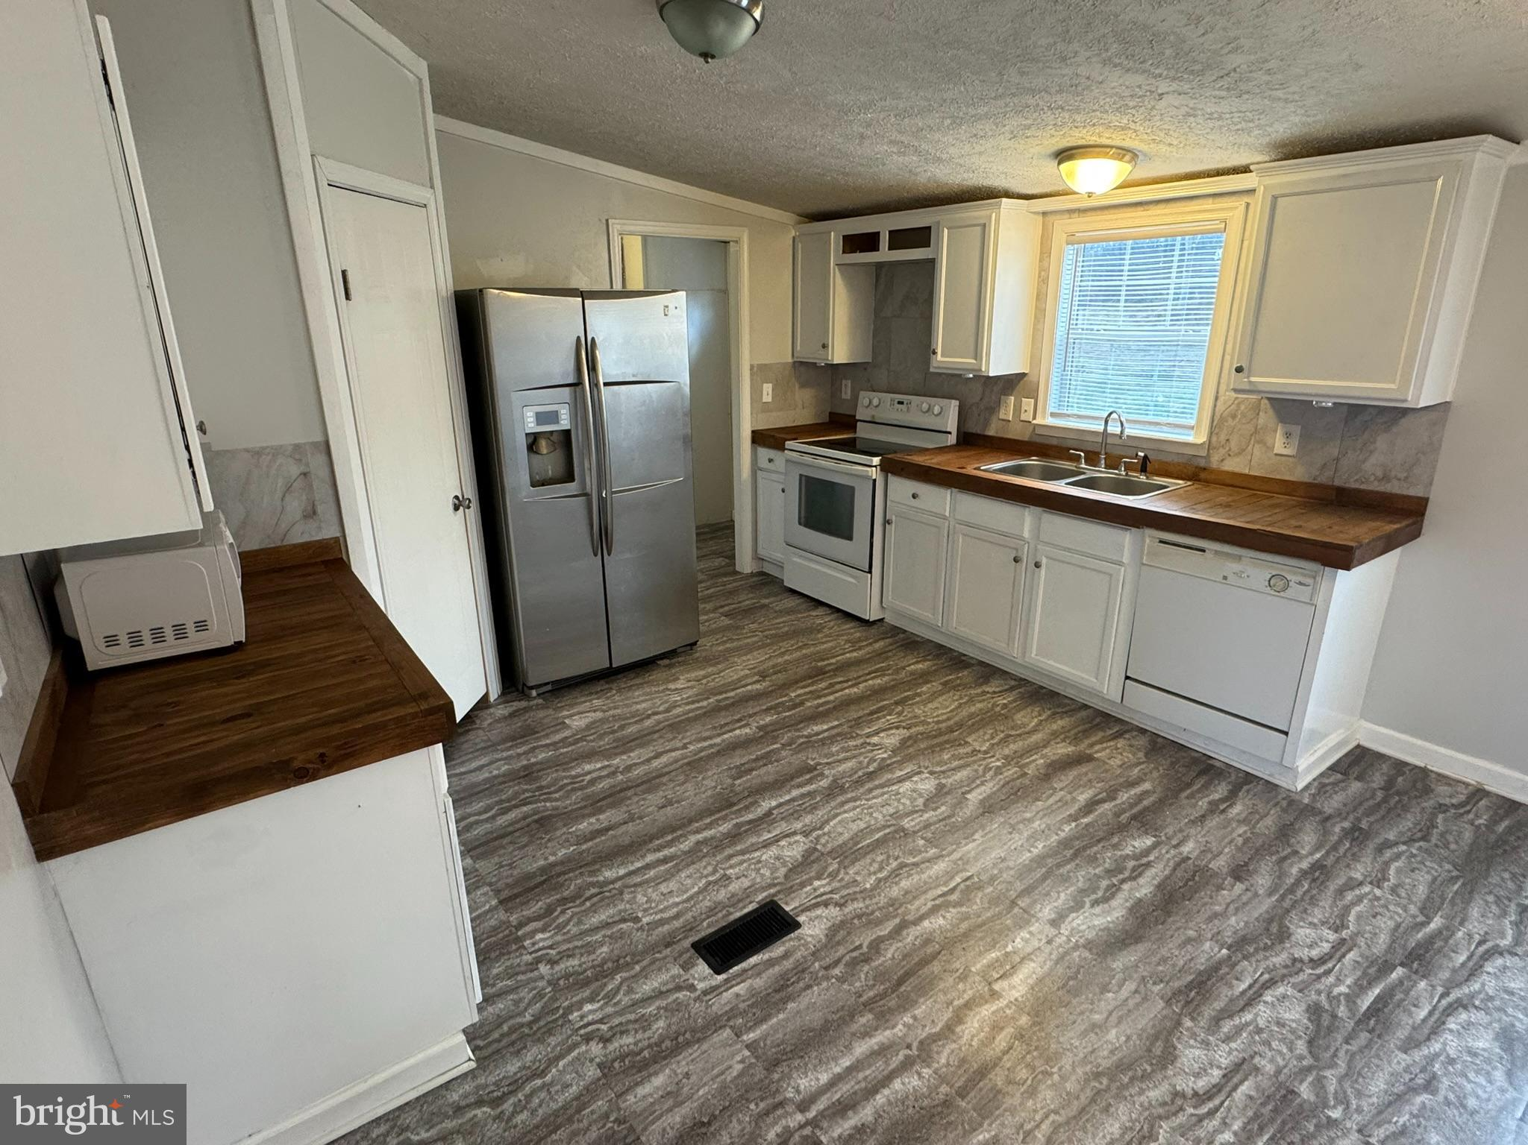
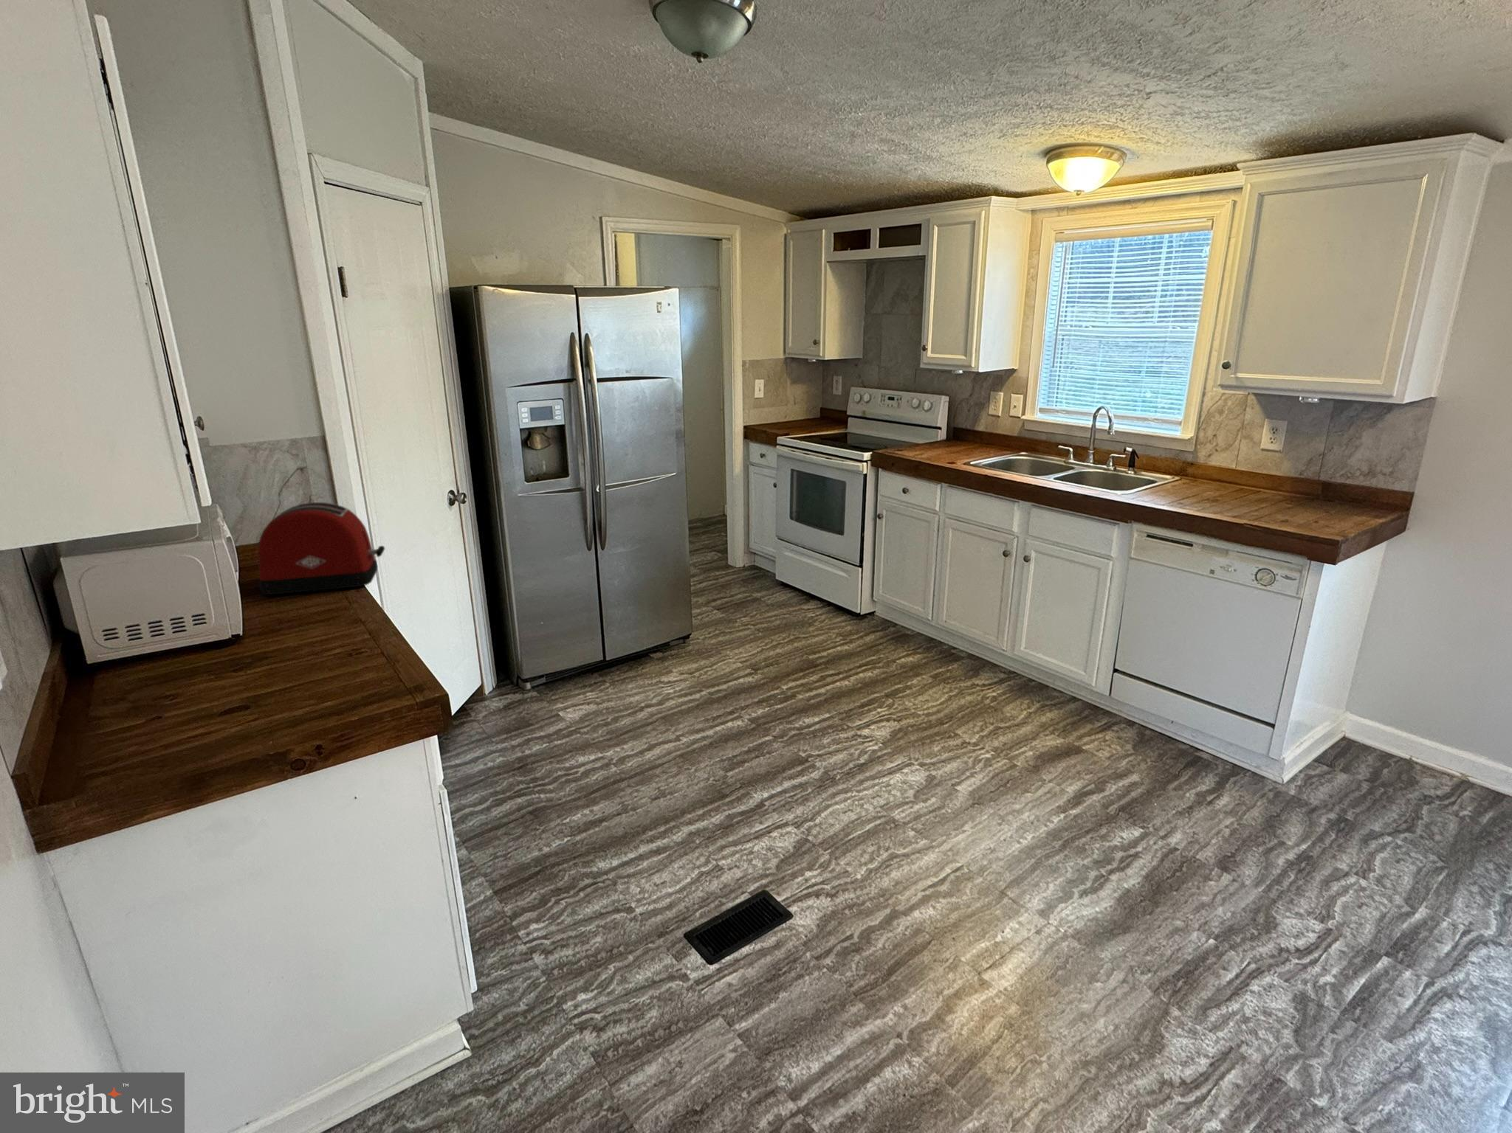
+ toaster (315, 544)
